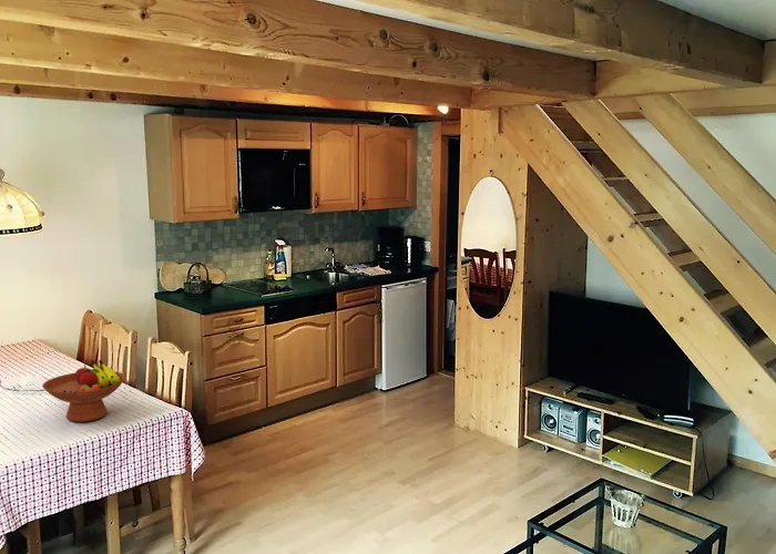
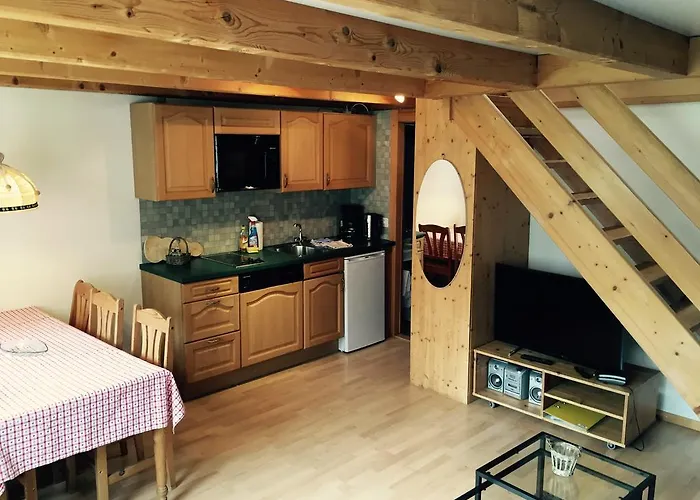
- fruit bowl (85, 391)
